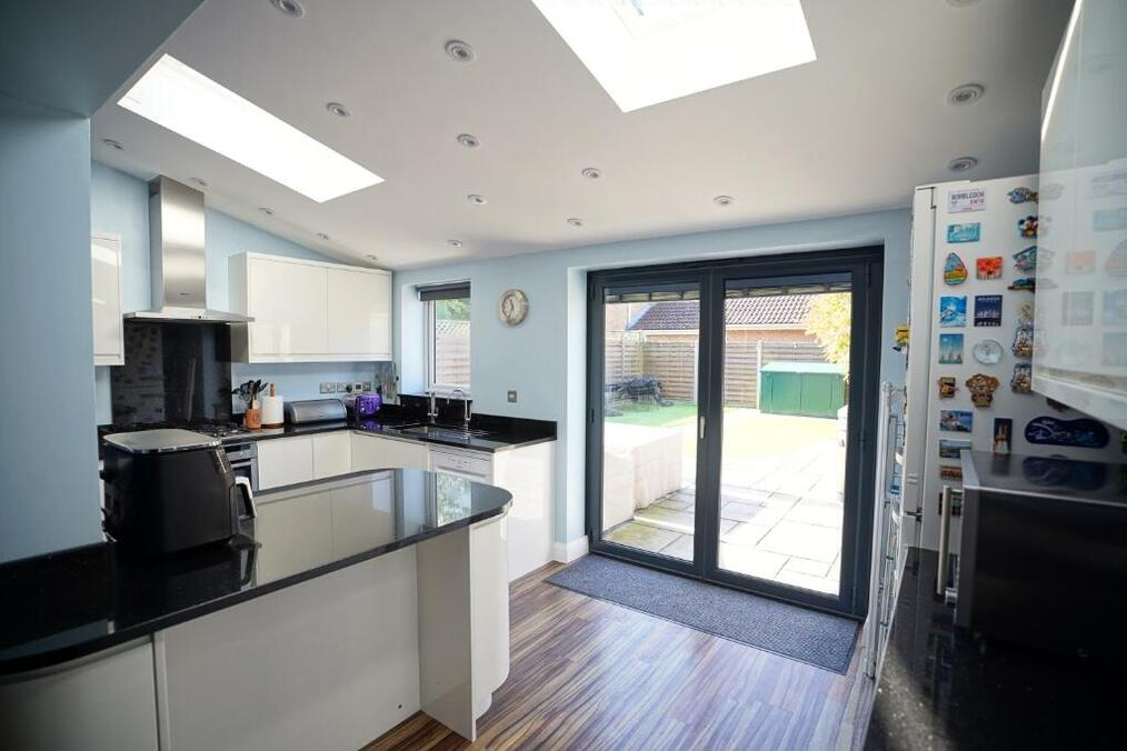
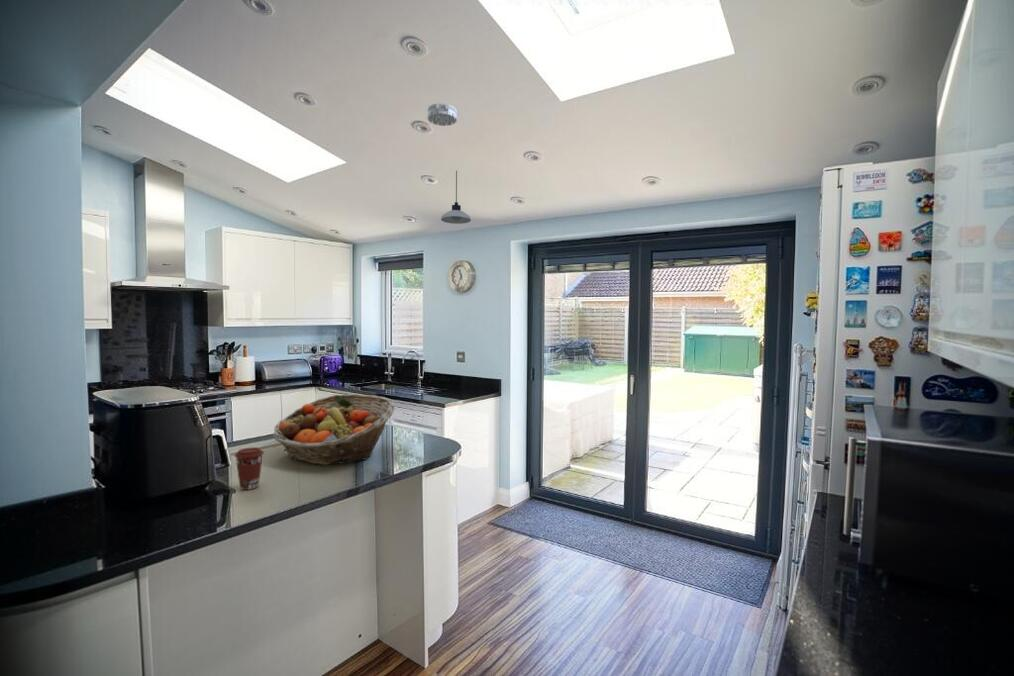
+ coffee cup (249, 468)
+ fruit basket (335, 426)
+ pendant light (456, 195)
+ smoke detector (442, 114)
